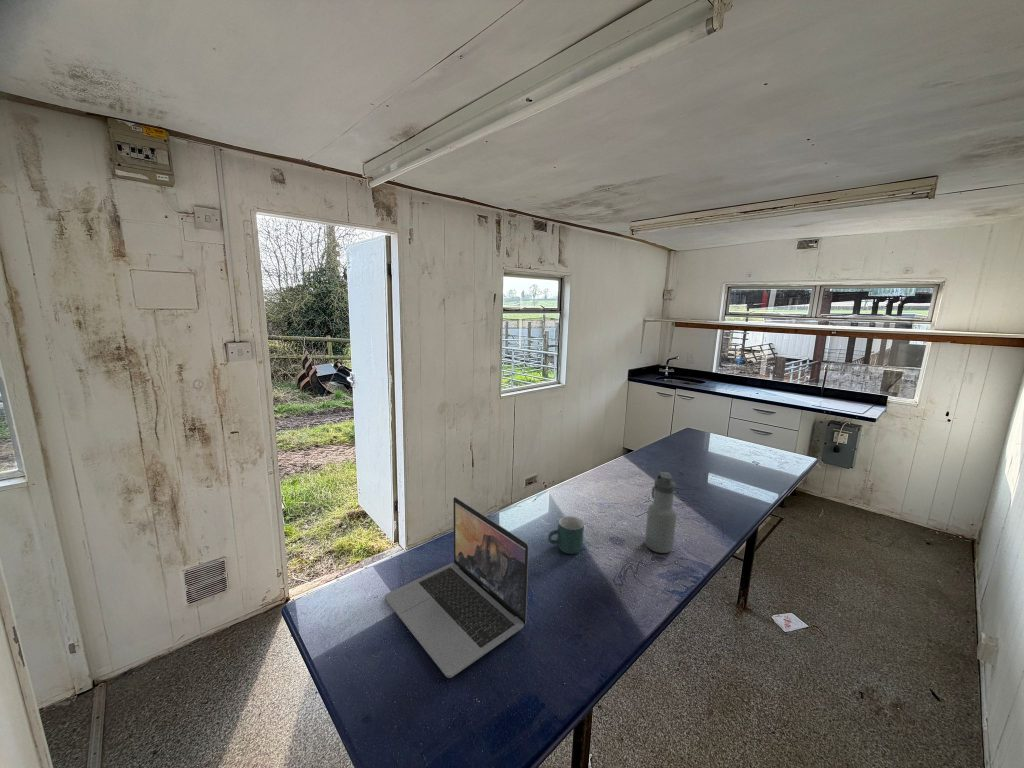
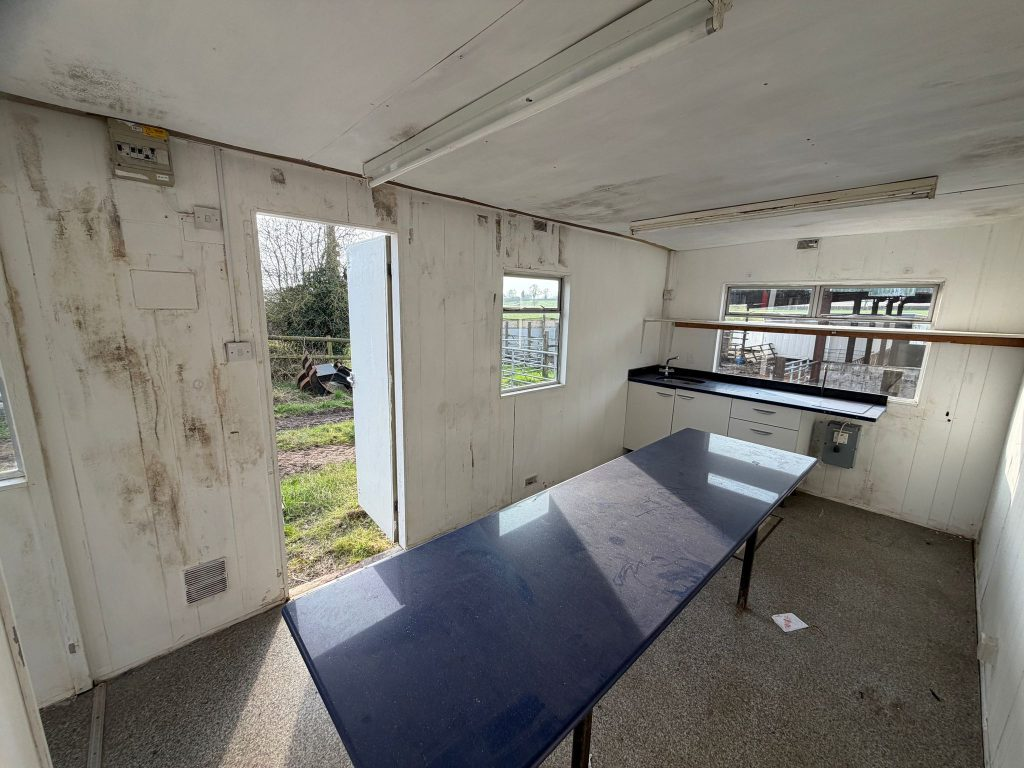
- water bottle (662, 510)
- mug (567, 536)
- laptop (452, 573)
